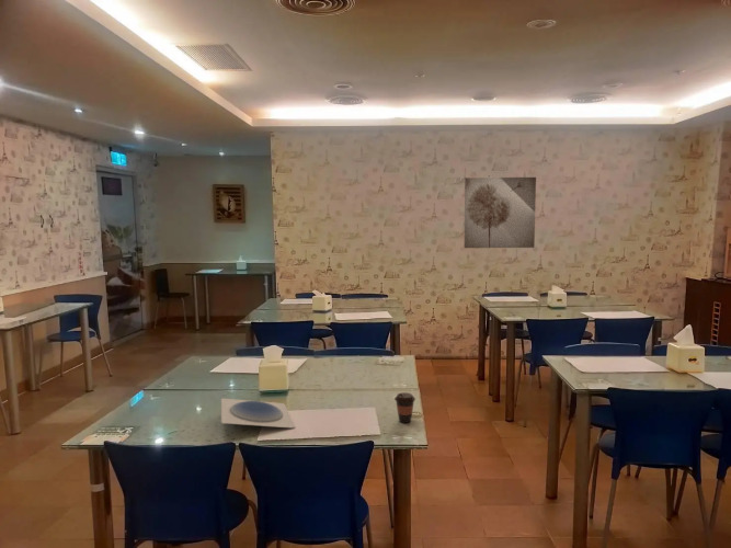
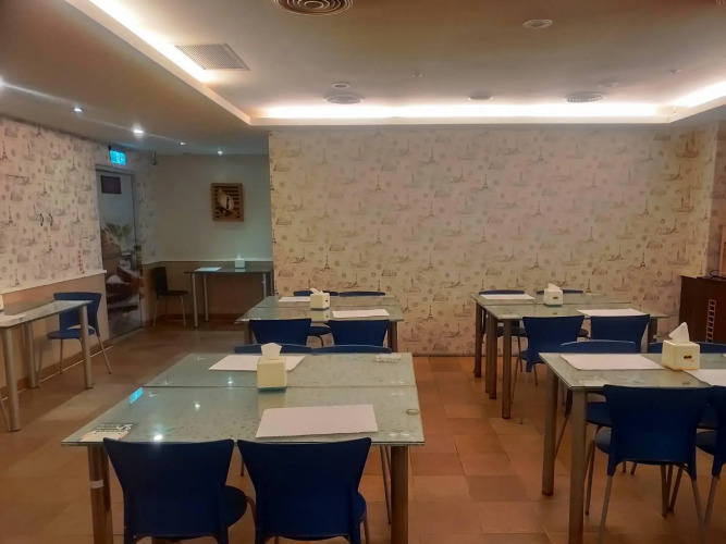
- wall art (499, 213)
- plate (256, 411)
- coffee cup (404, 408)
